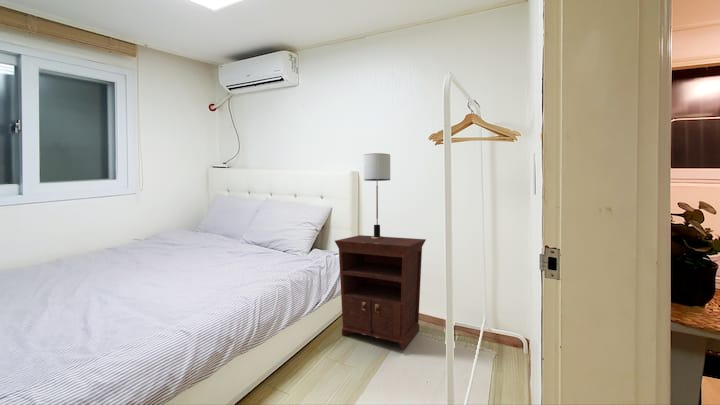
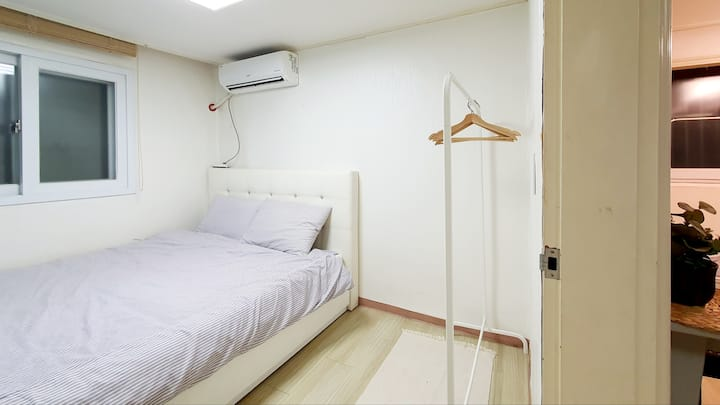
- table lamp (377, 196)
- nightstand (380, 286)
